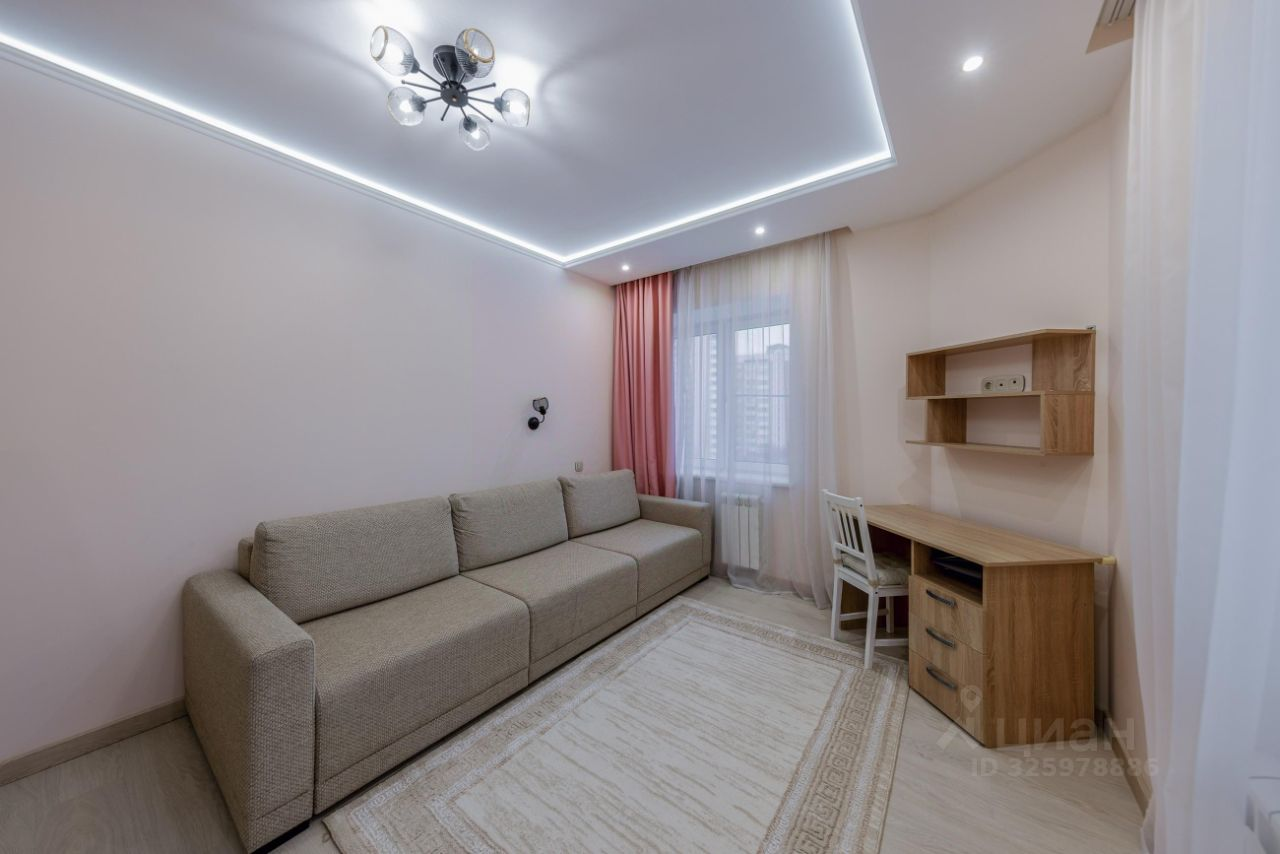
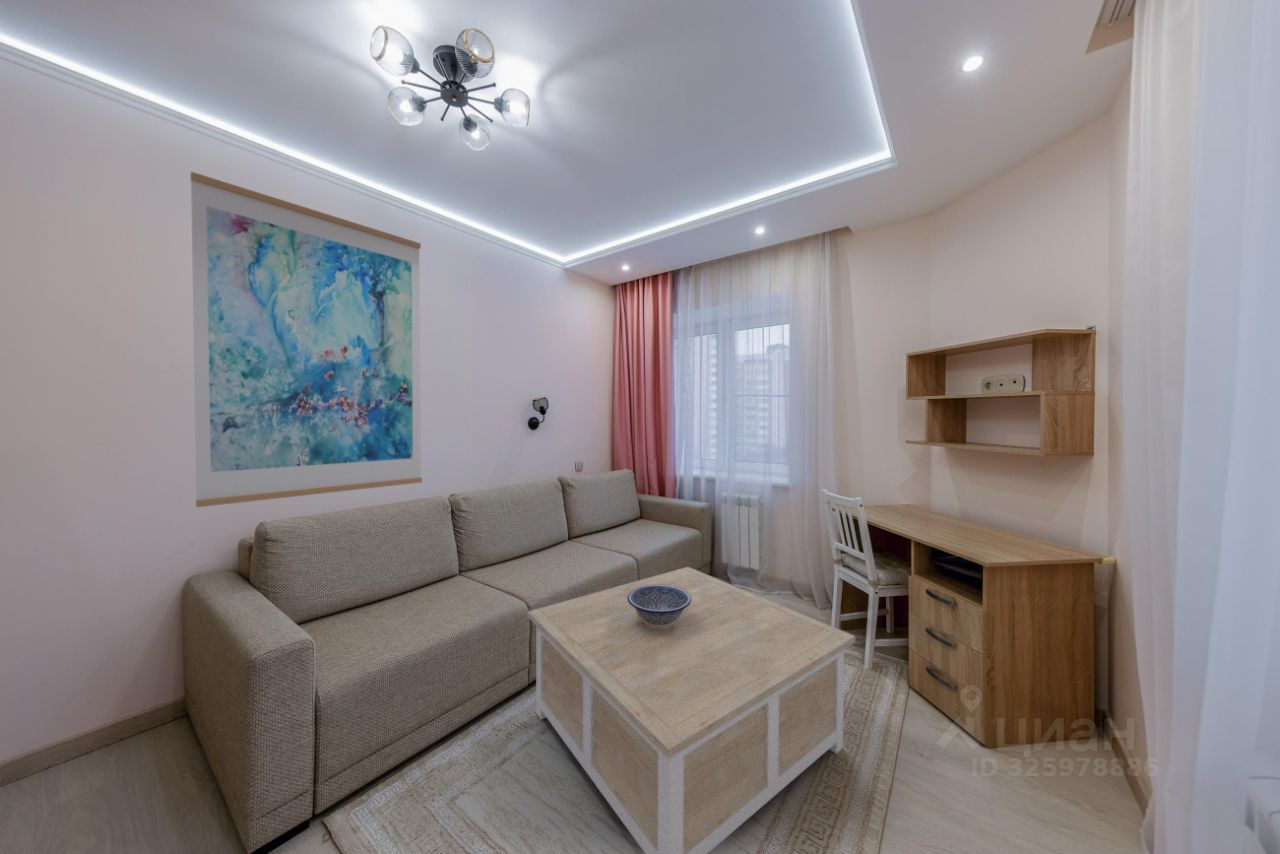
+ coffee table (681, 676)
+ decorative bowl (659, 608)
+ wall art (325, 354)
